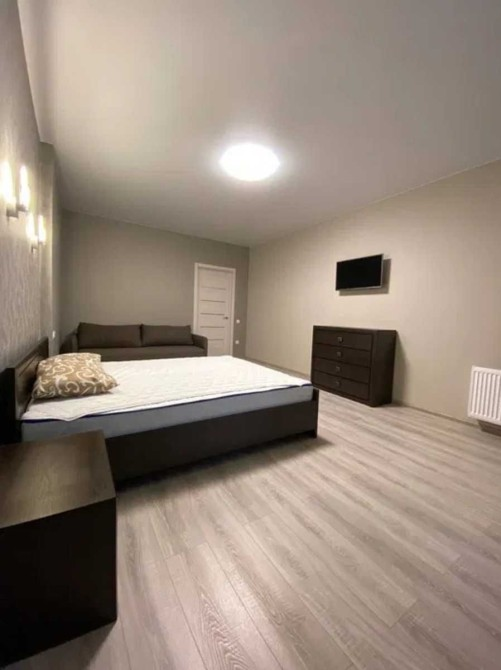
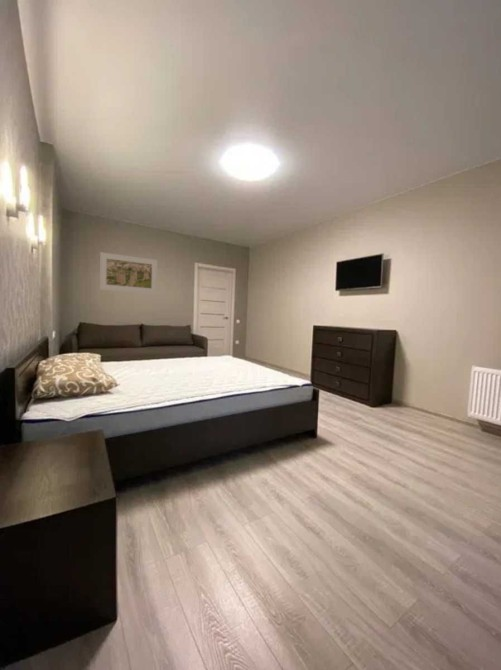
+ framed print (129, 274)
